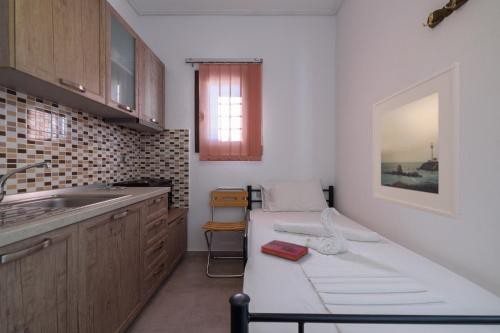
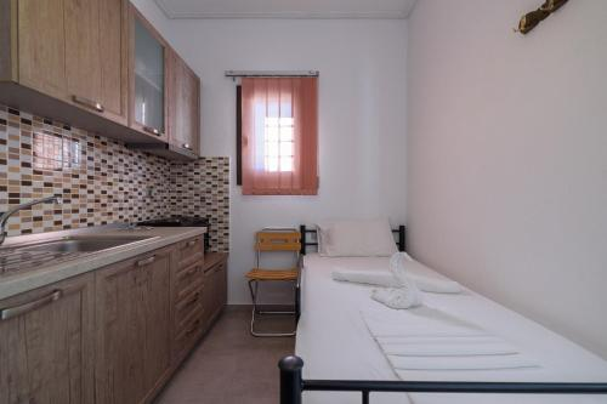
- hardback book (284, 249)
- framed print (405, 147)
